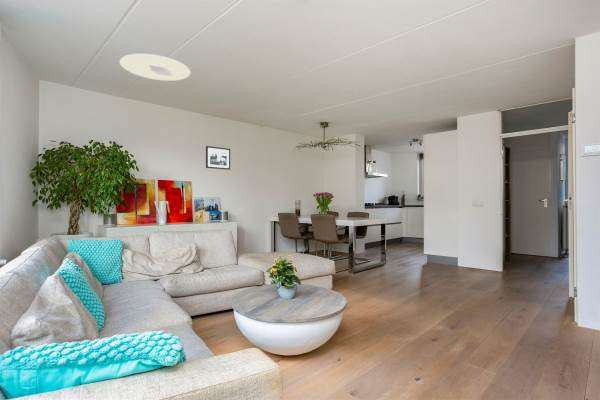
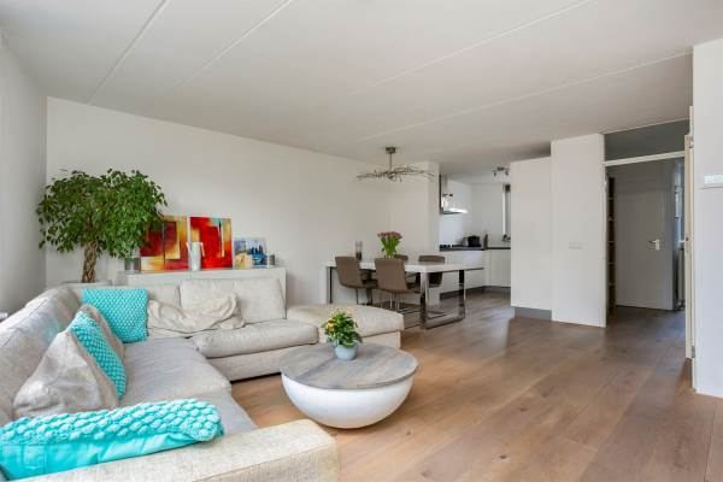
- picture frame (218, 158)
- ceiling light (156, 65)
